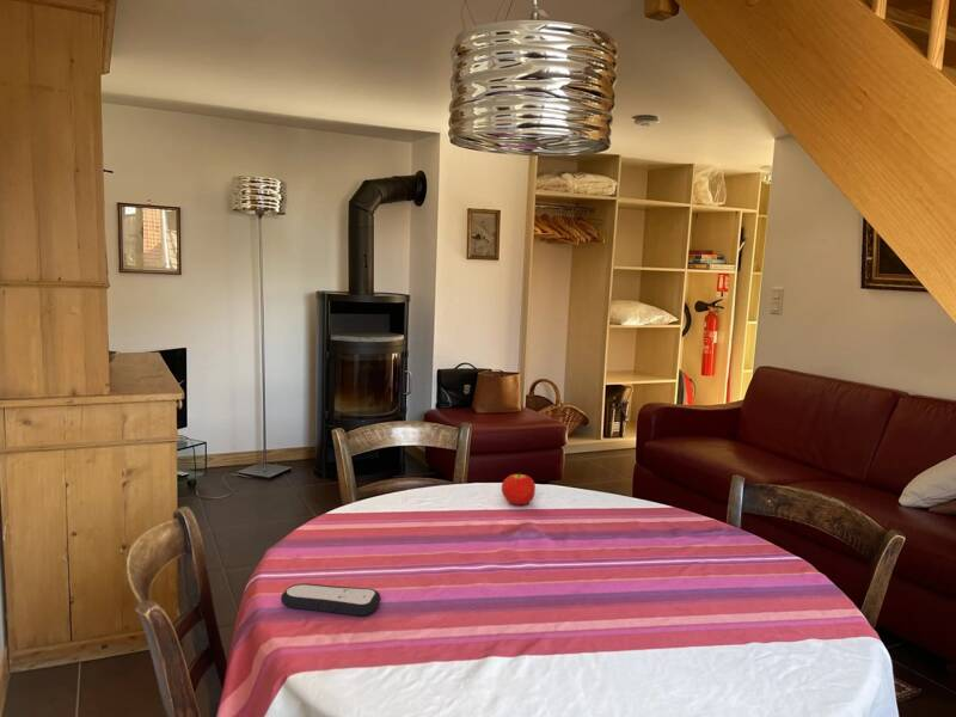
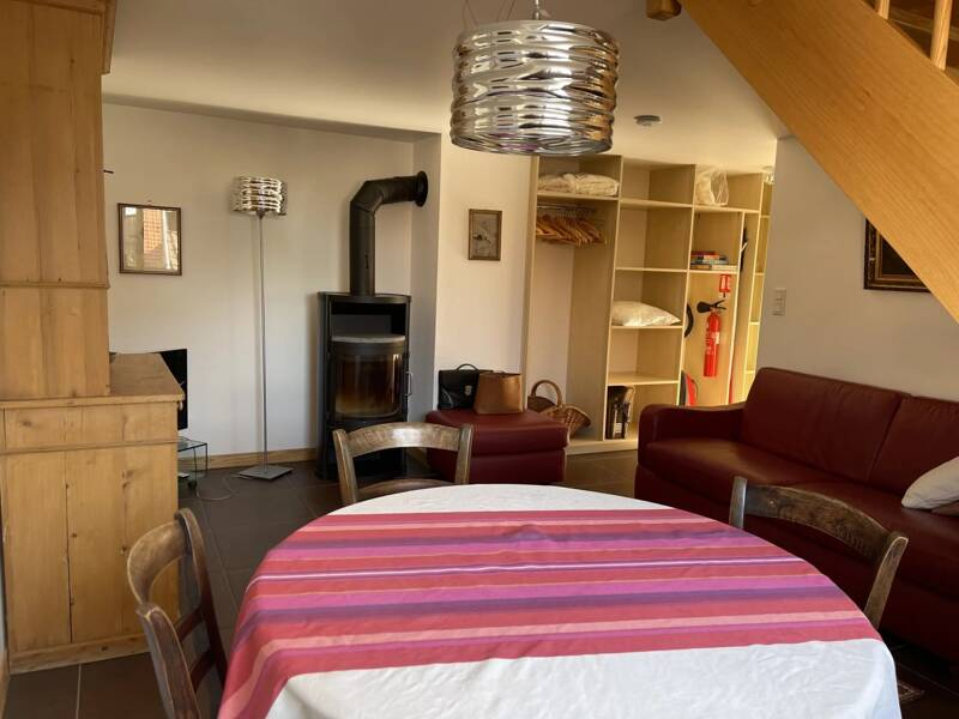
- remote control (330, 598)
- fruit (519, 488)
